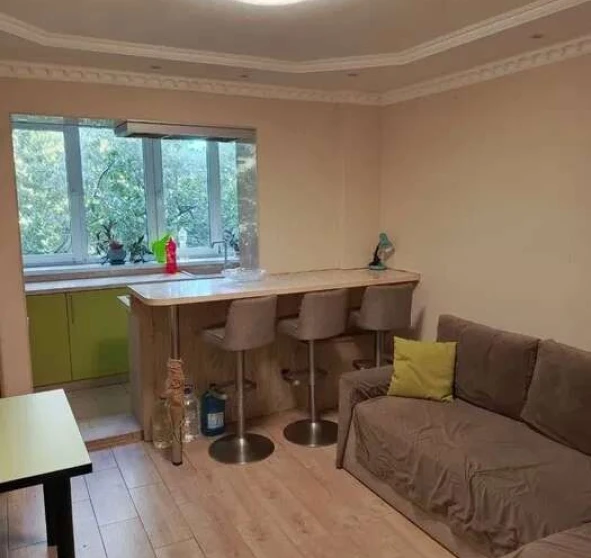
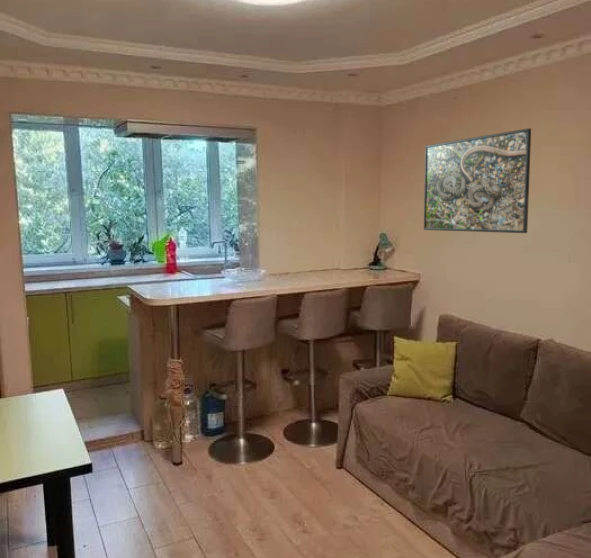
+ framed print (471, 185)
